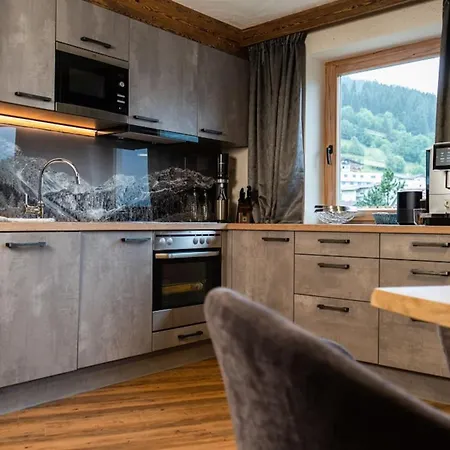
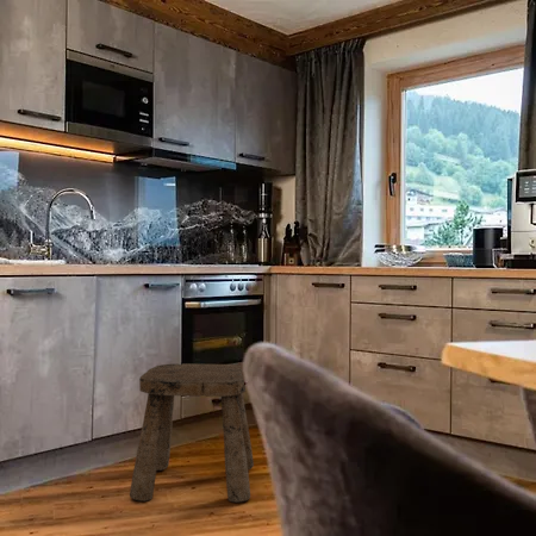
+ stool (172, 424)
